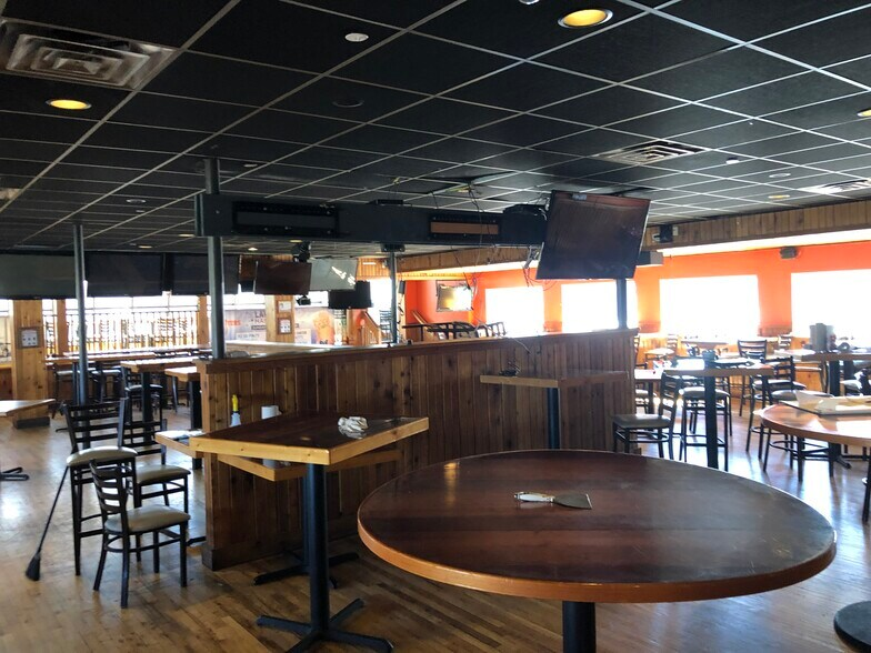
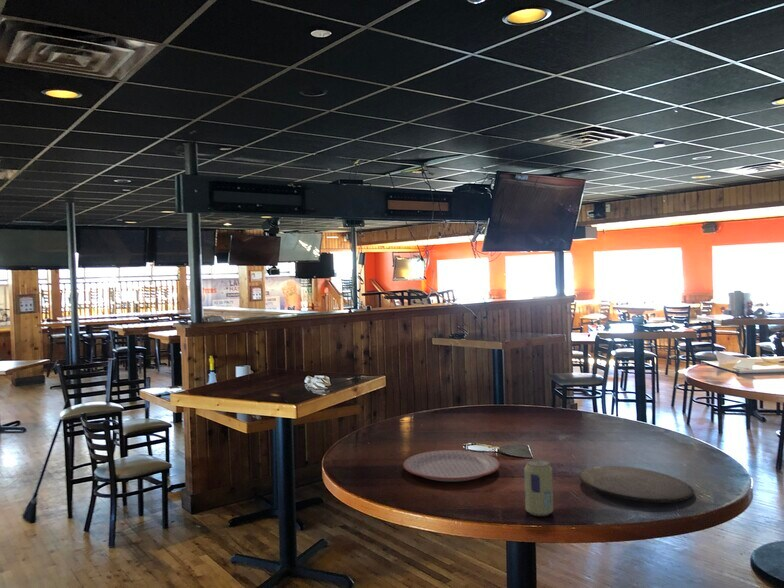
+ plate (634, 482)
+ beverage can (538, 487)
+ plate (451, 466)
